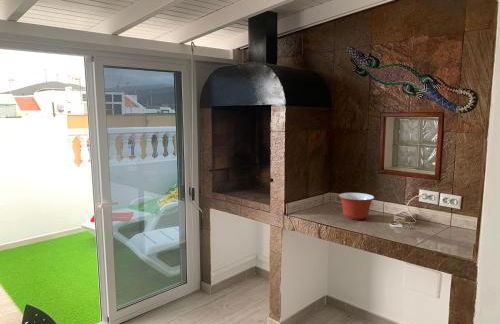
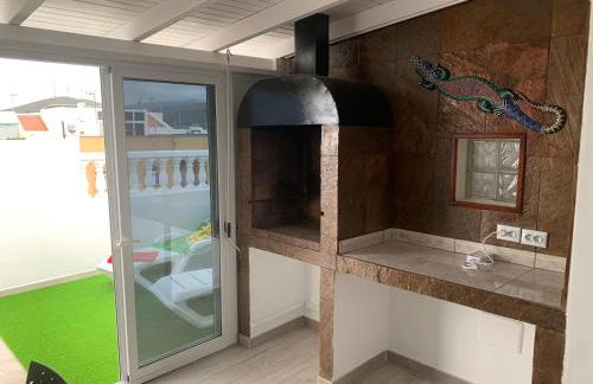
- mixing bowl (355, 206)
